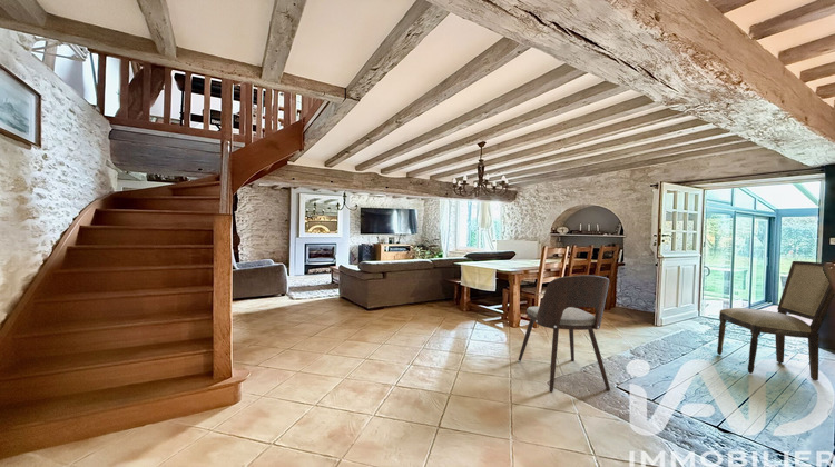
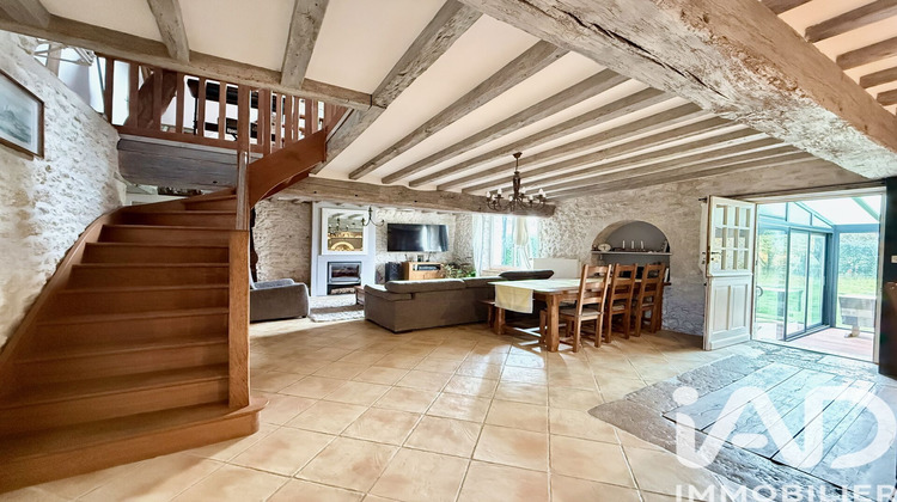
- dining chair (773, 314)
- dining chair (564, 322)
